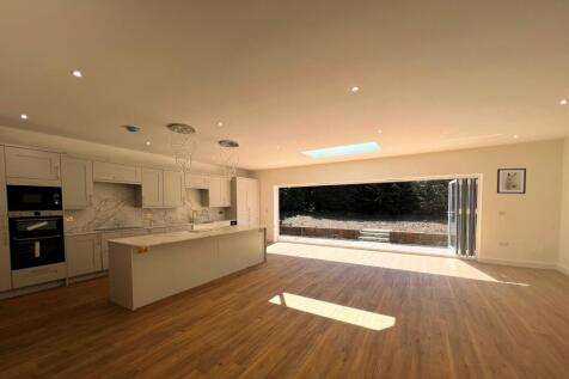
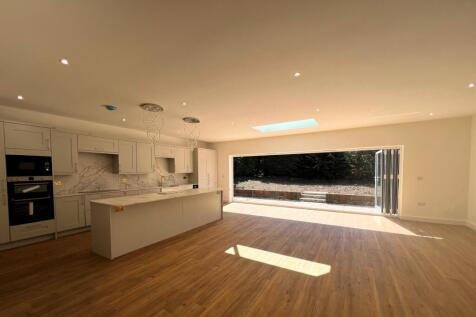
- wall art (510, 181)
